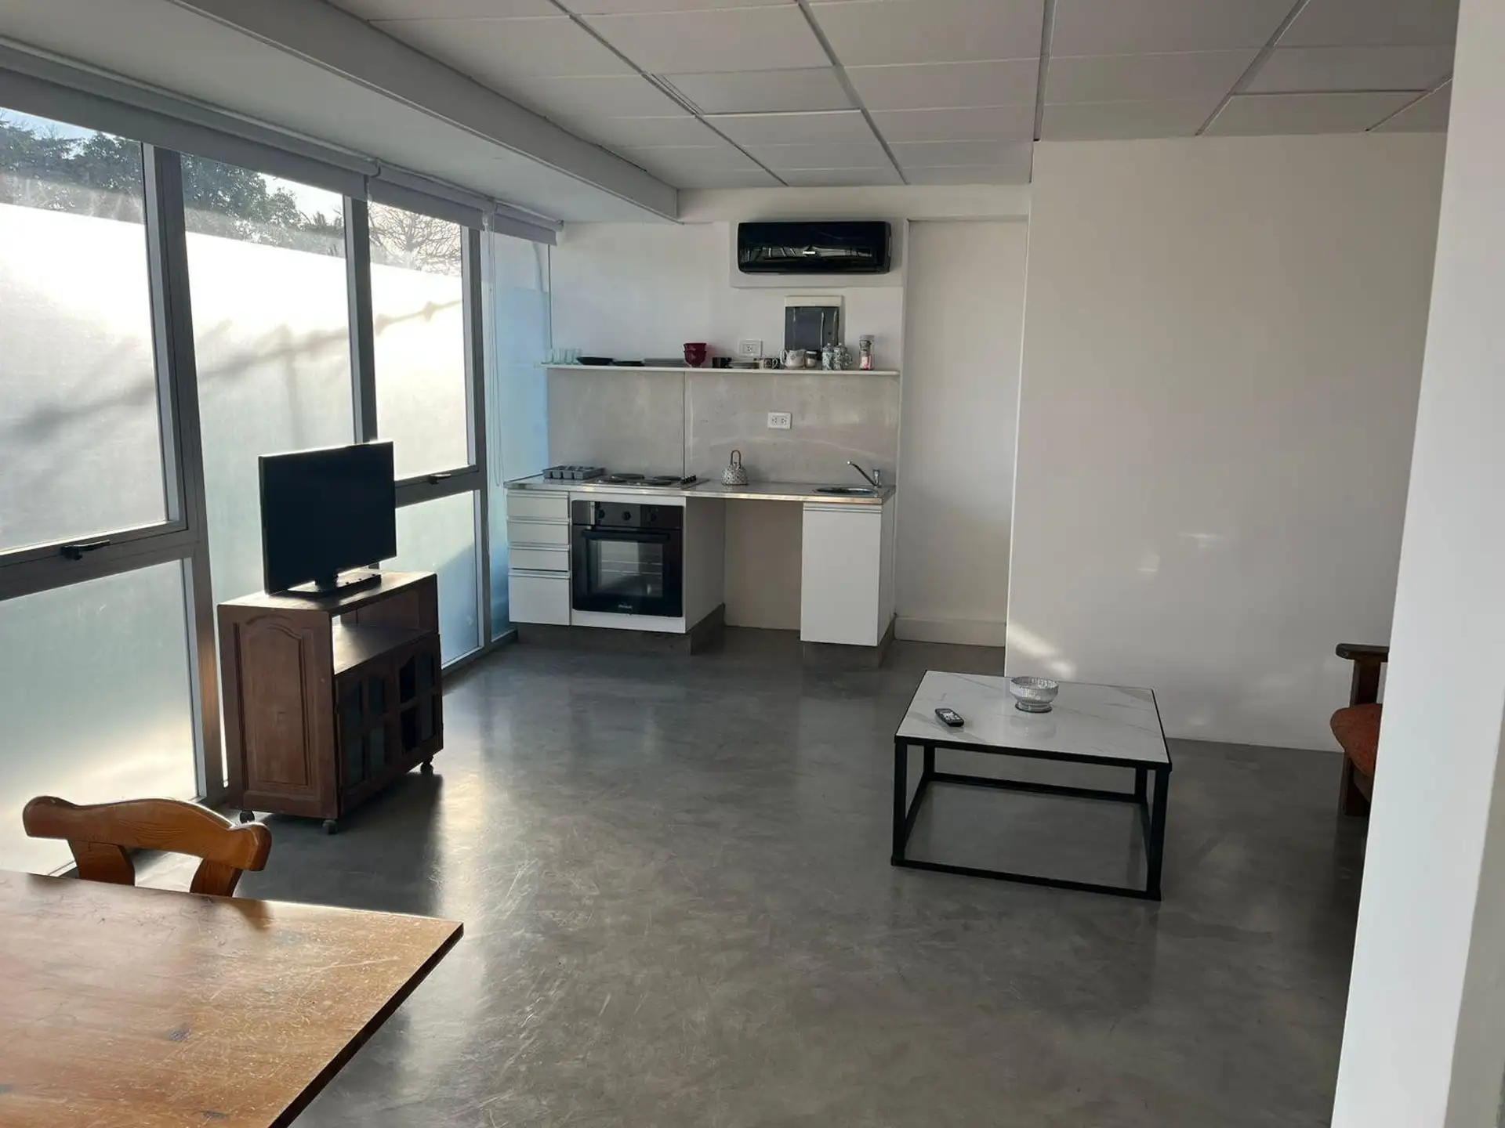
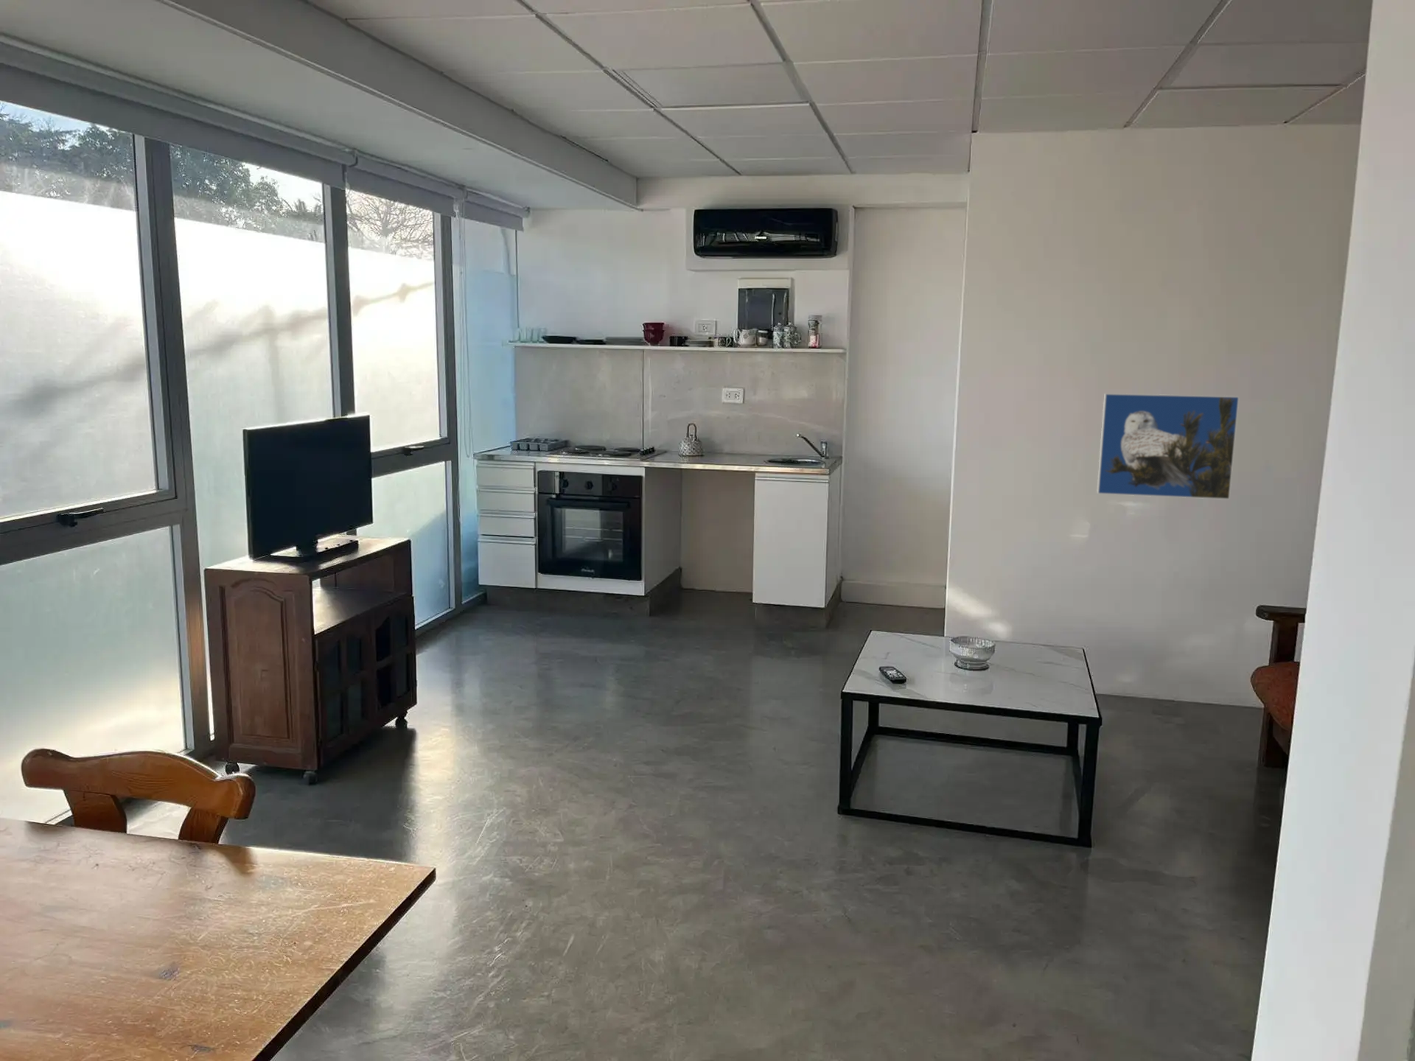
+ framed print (1165, 446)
